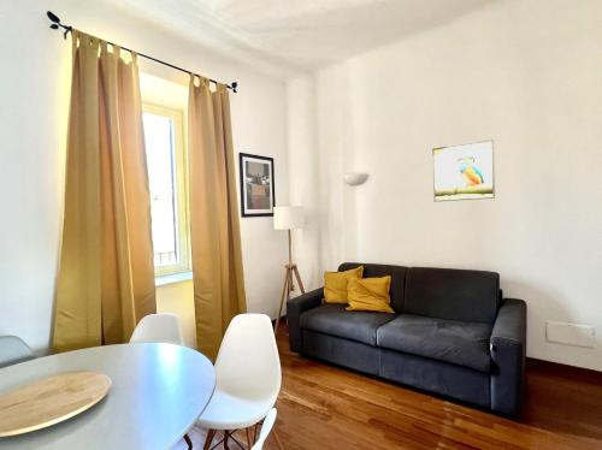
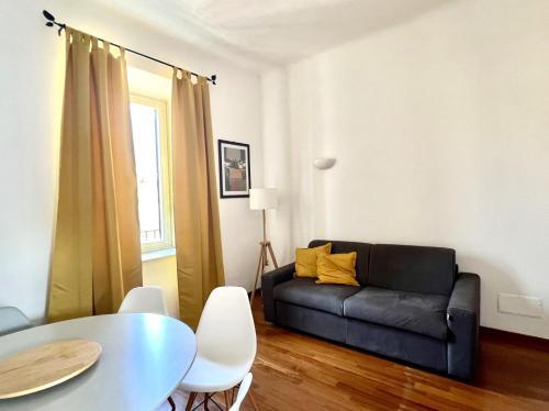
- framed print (461, 172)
